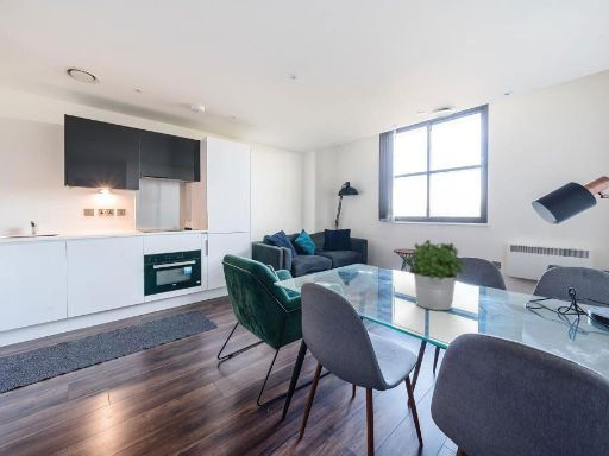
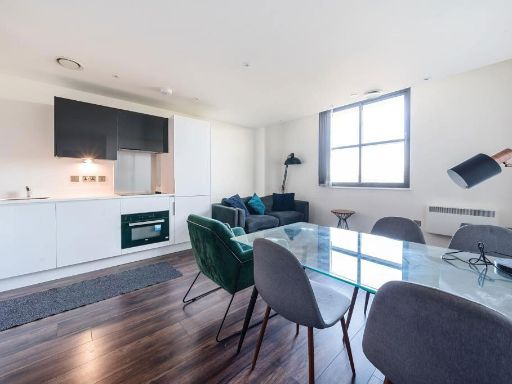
- potted plant (432, 272)
